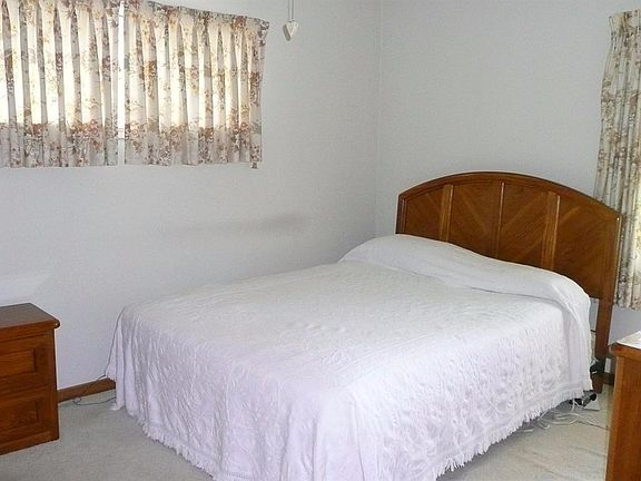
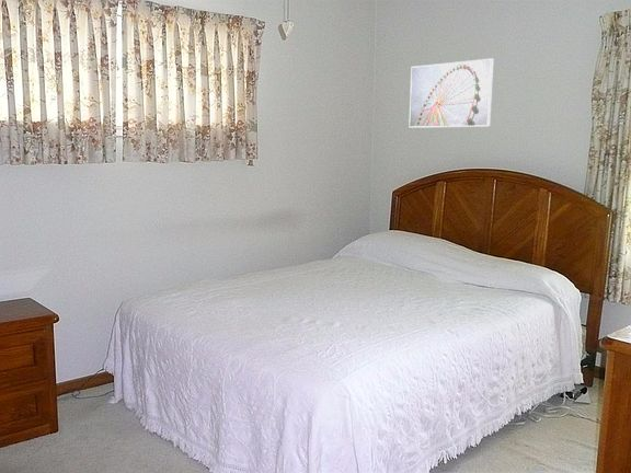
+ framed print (448, 95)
